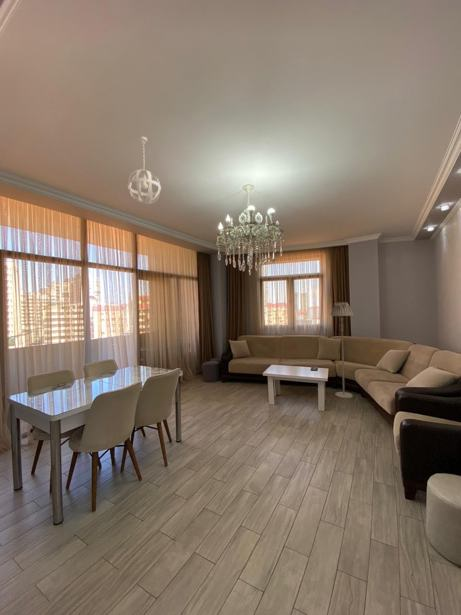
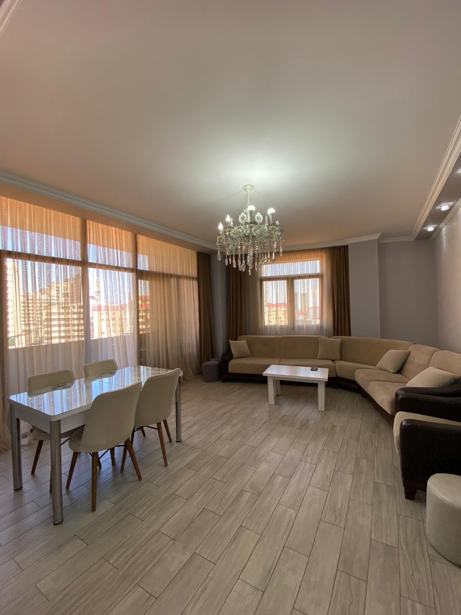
- floor lamp (342, 349)
- pendant light (144, 171)
